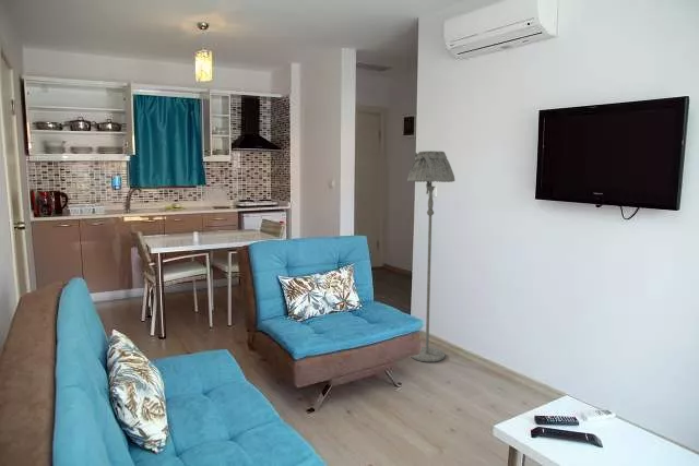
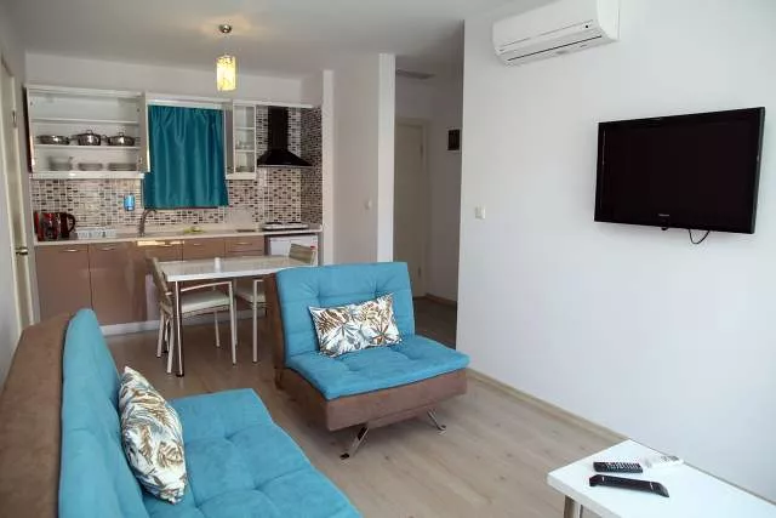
- floor lamp (428, 255)
